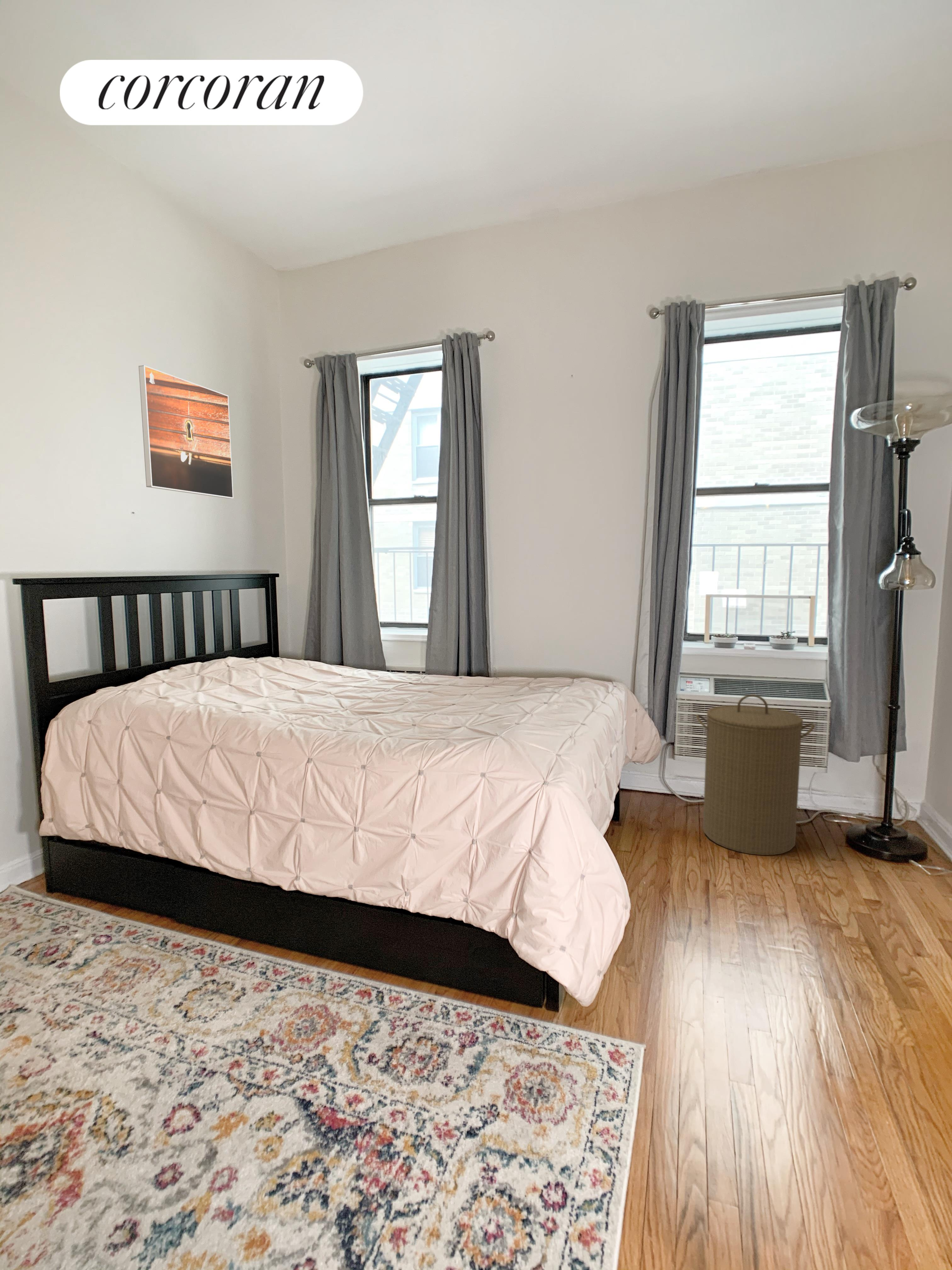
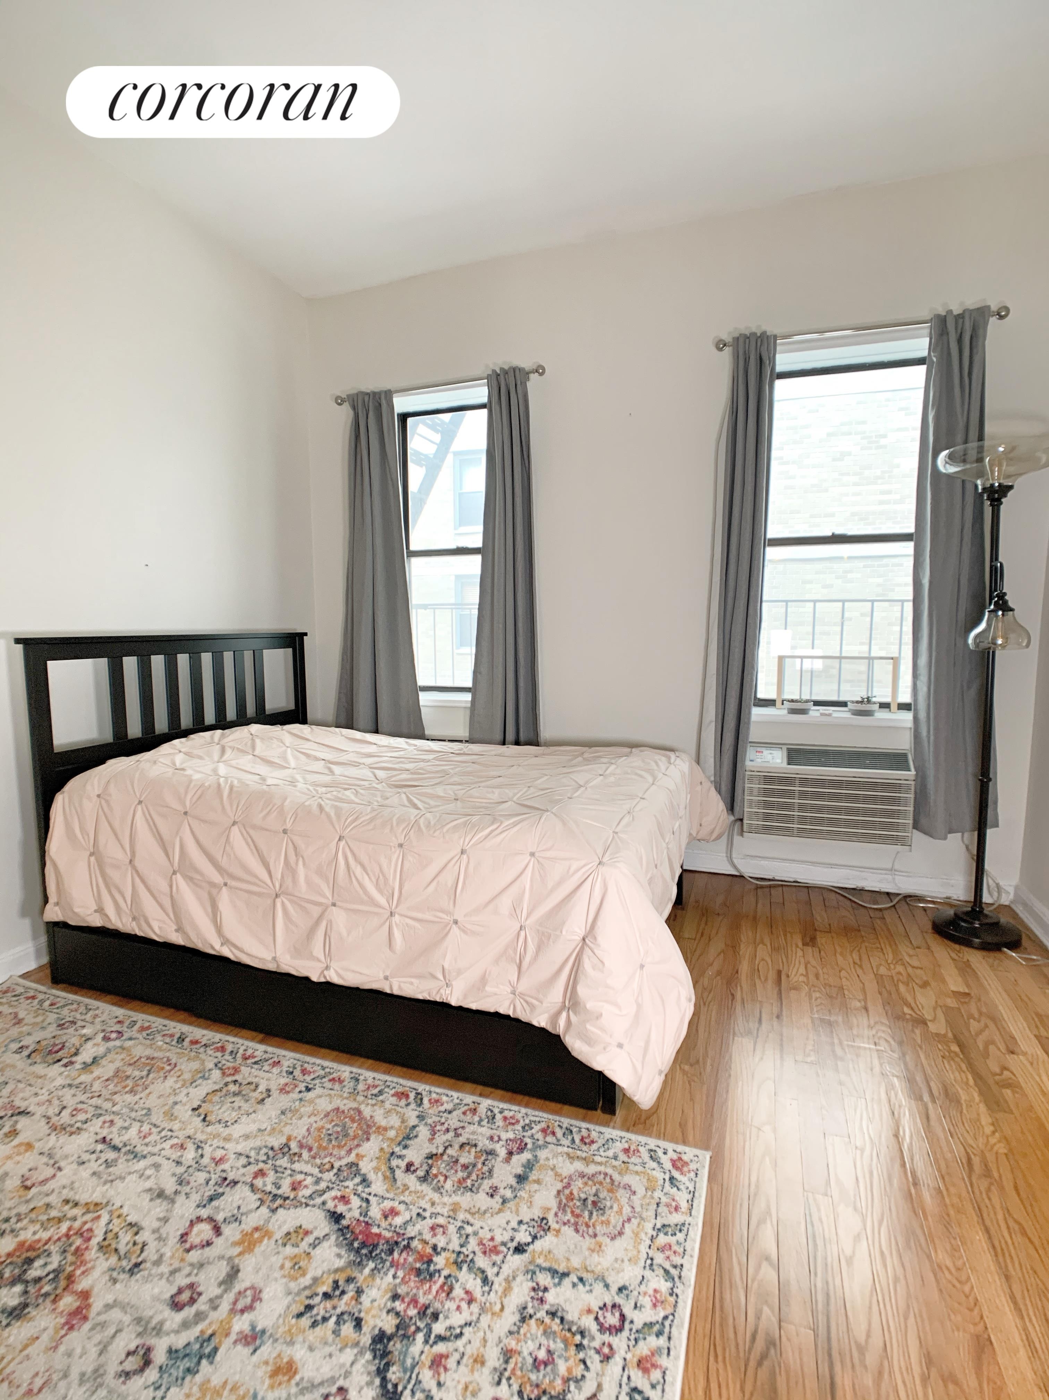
- laundry hamper (751, 766)
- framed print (190, 438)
